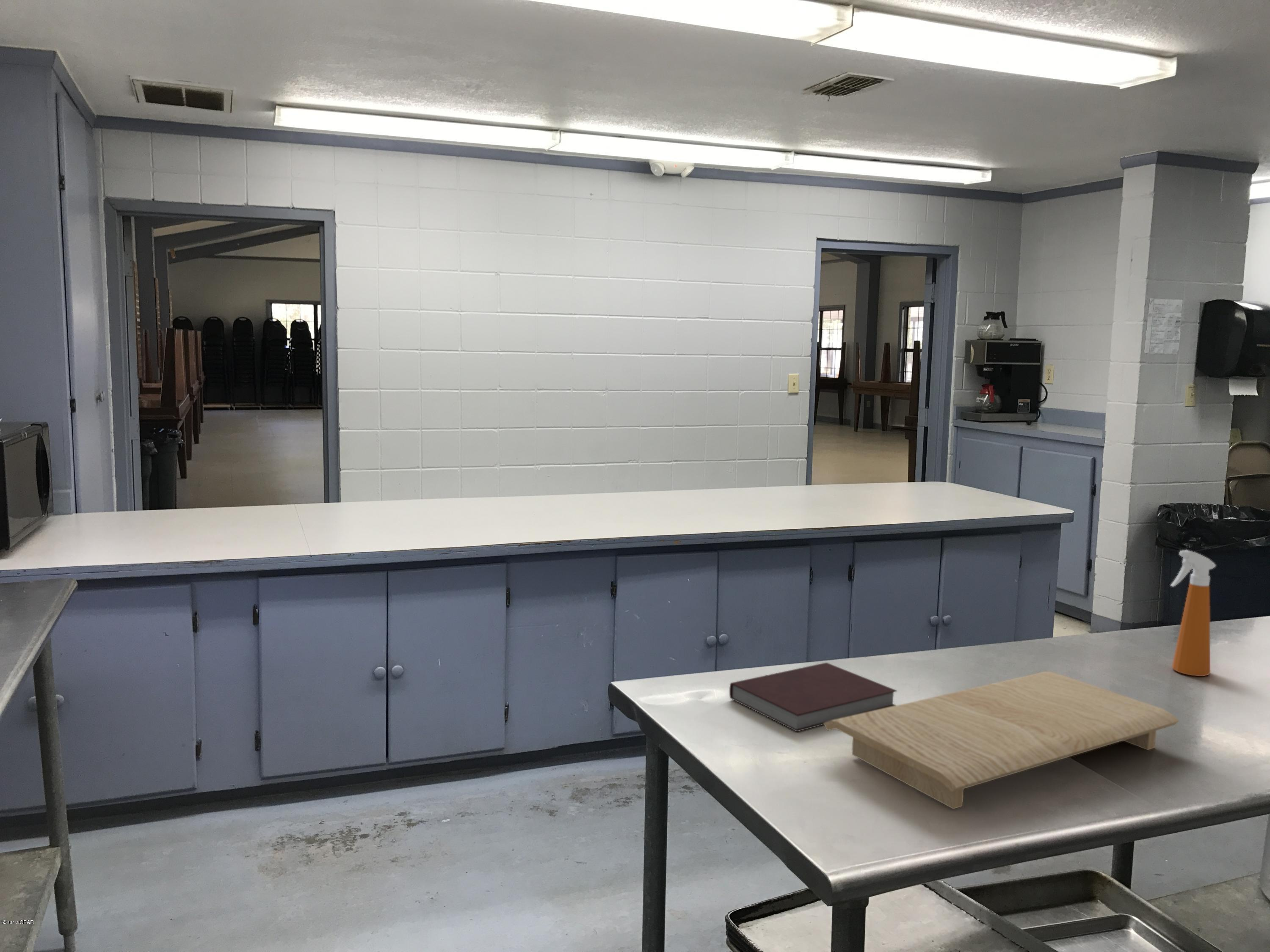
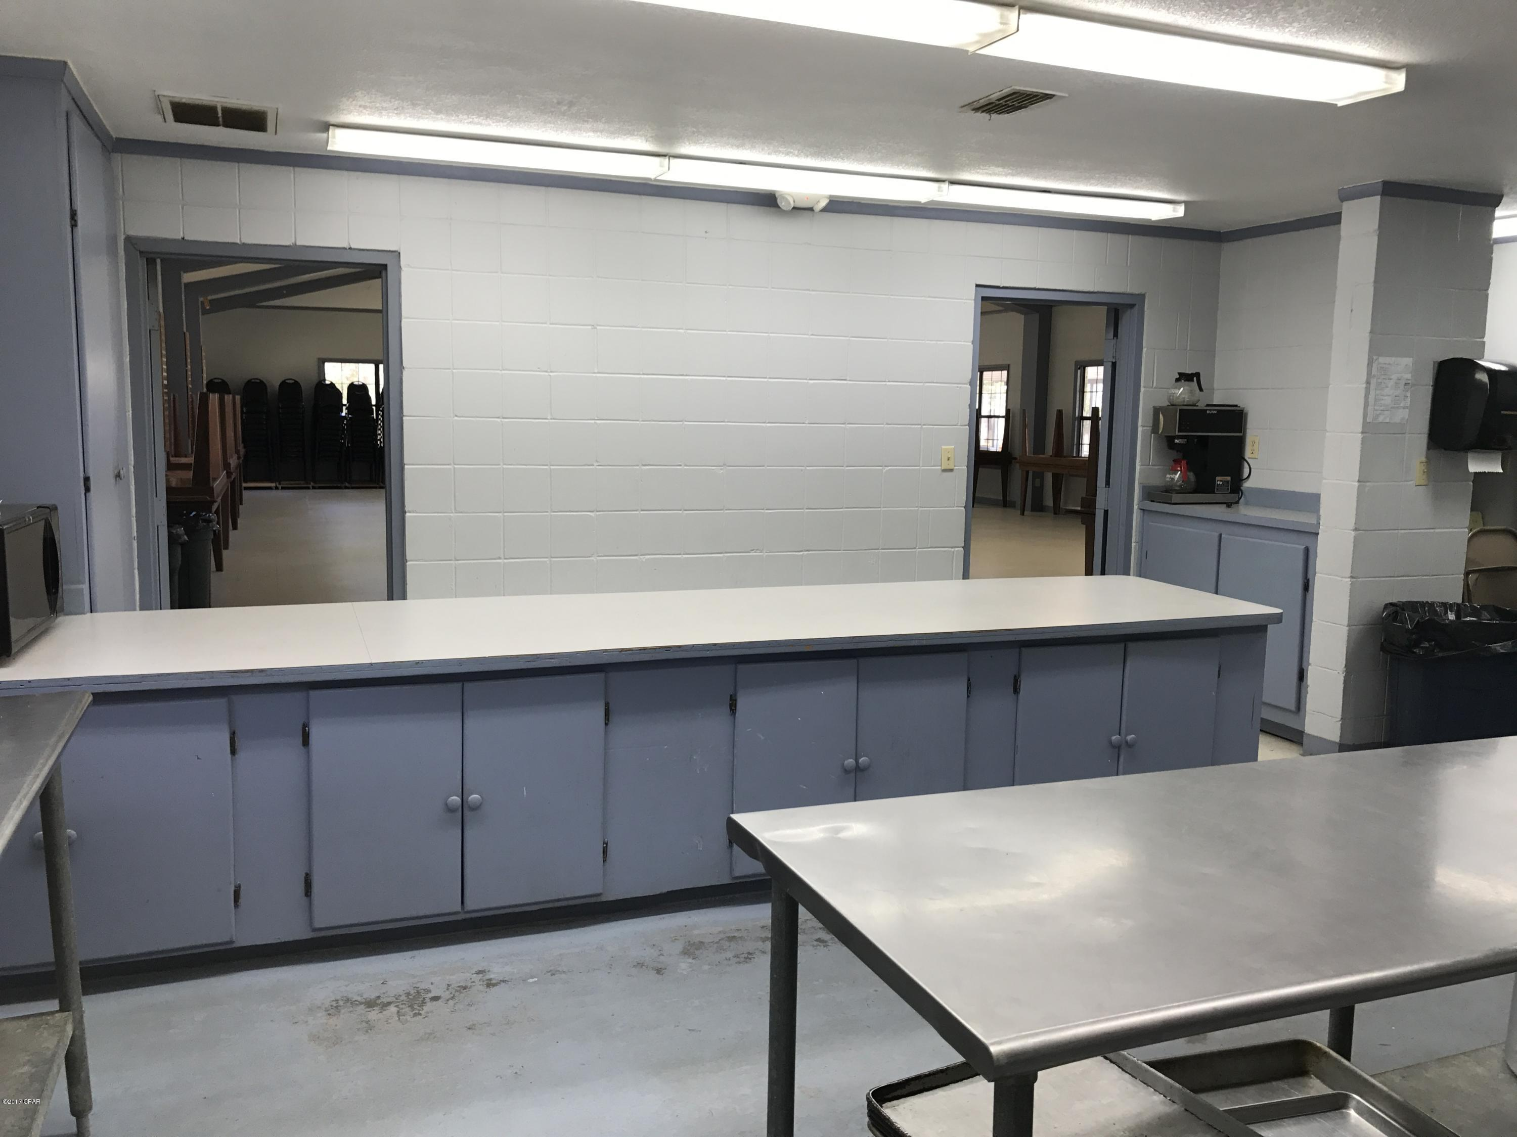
- spray bottle (1190, 611)
- cutting board (1002, 733)
- notebook (812, 694)
